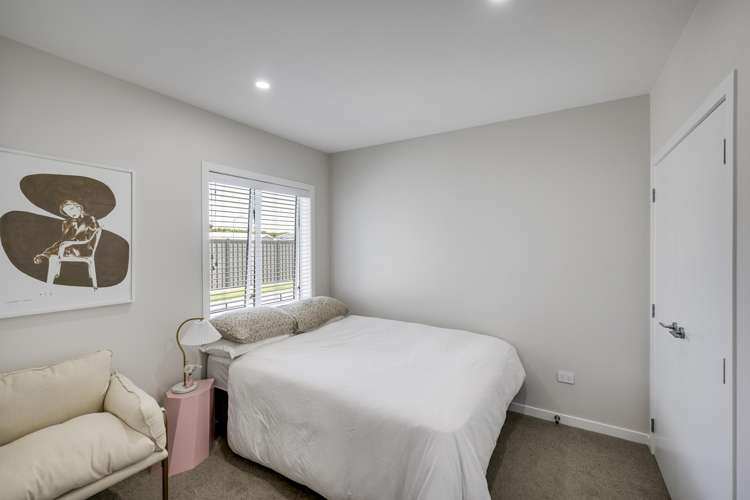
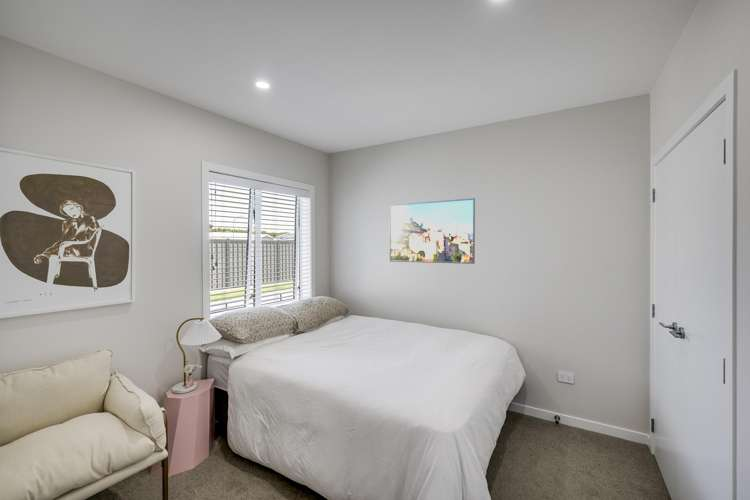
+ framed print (429, 232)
